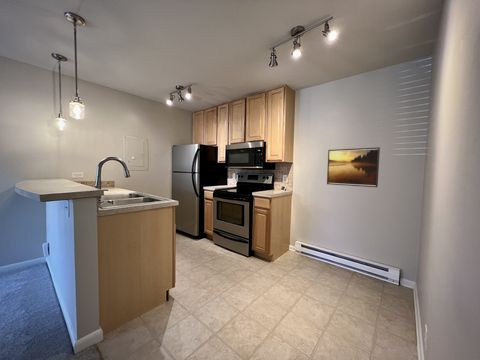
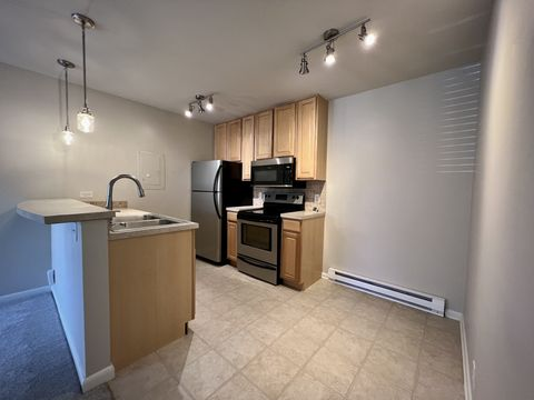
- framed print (351, 167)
